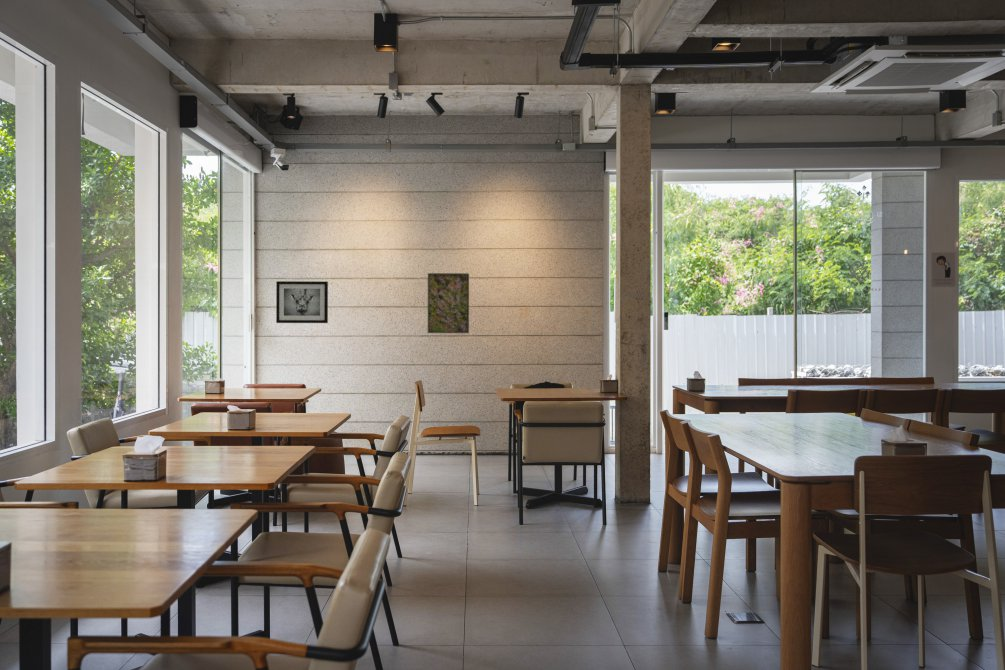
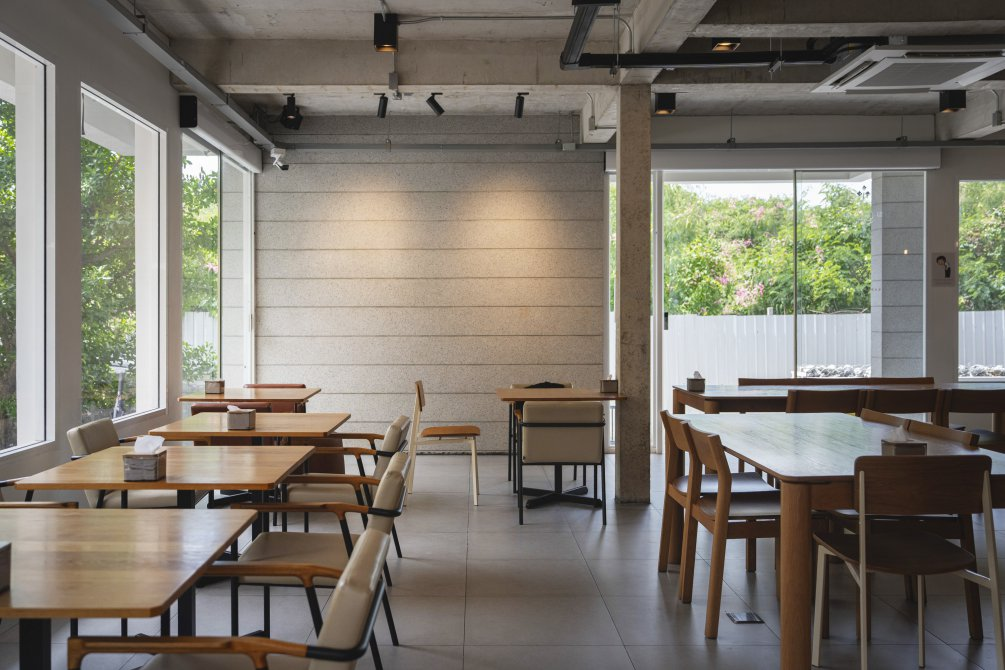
- wall art (302, 302)
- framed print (448, 303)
